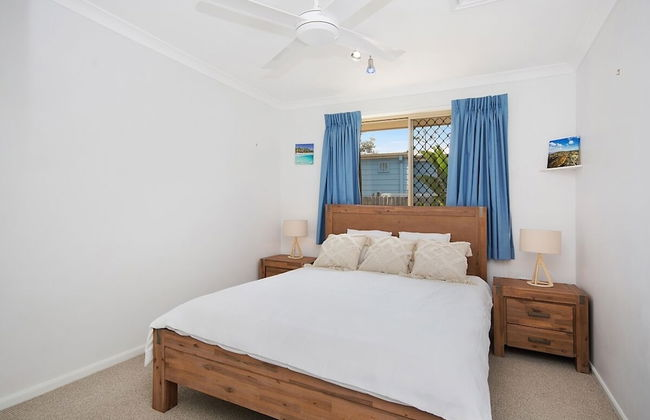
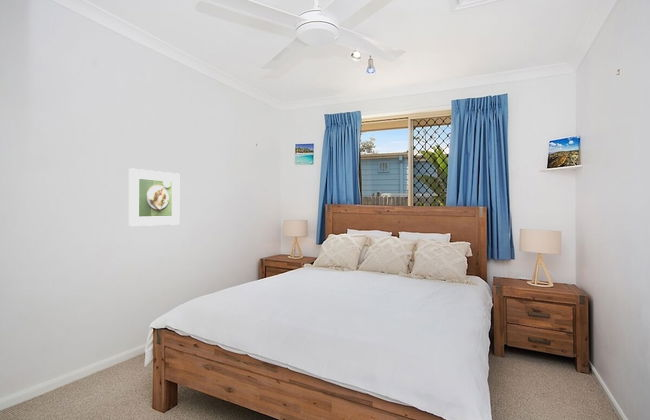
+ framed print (155, 198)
